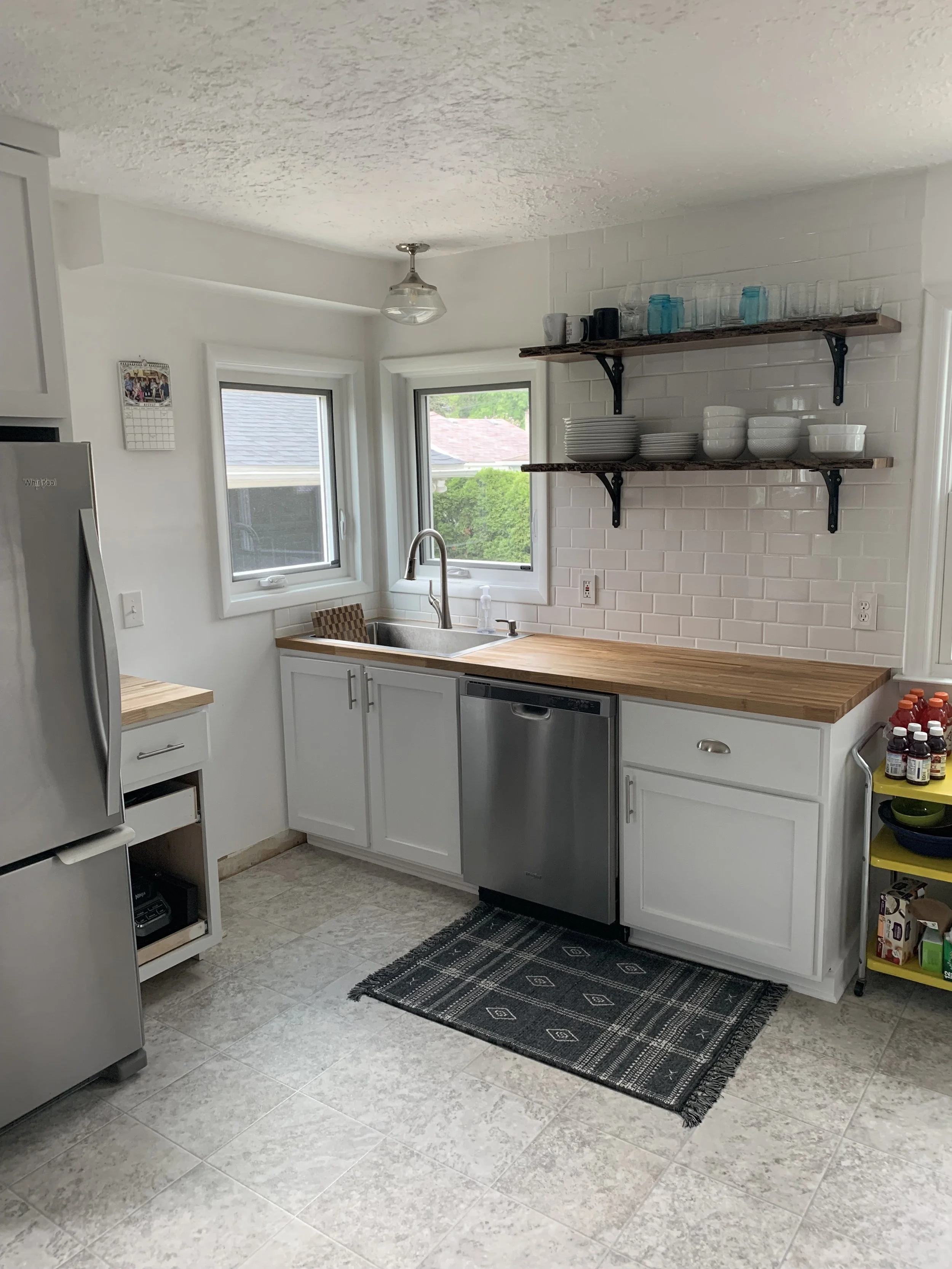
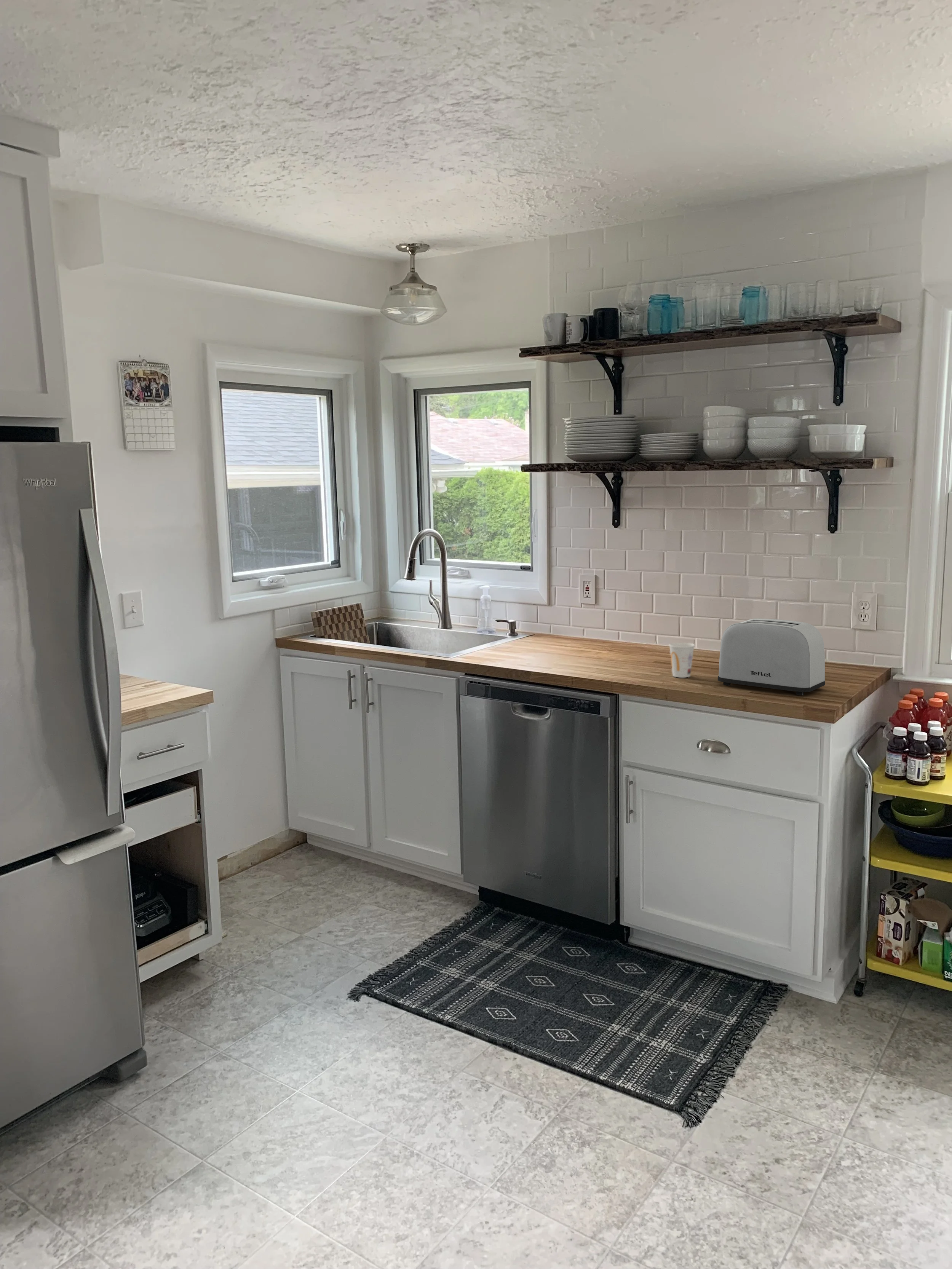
+ toaster (769, 654)
+ cup (682, 660)
